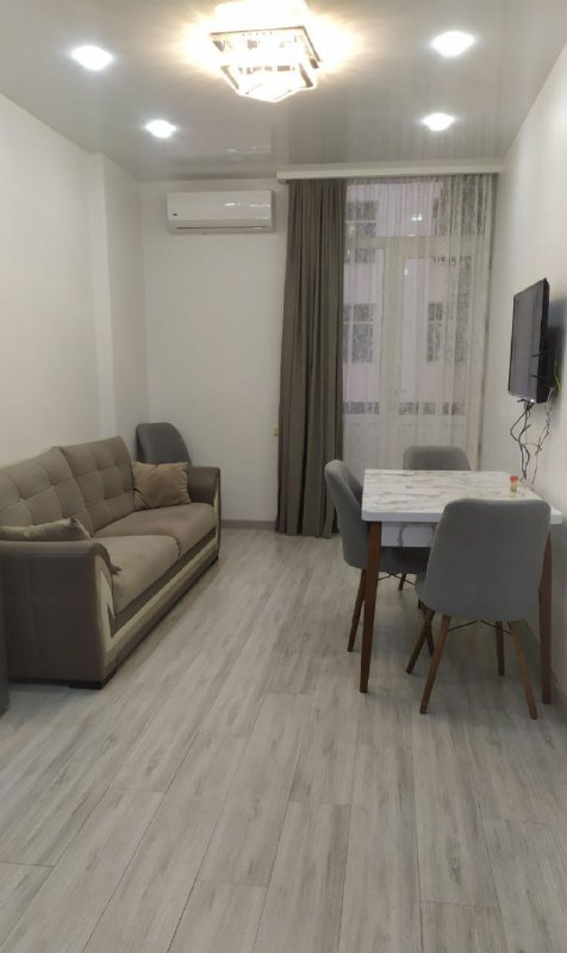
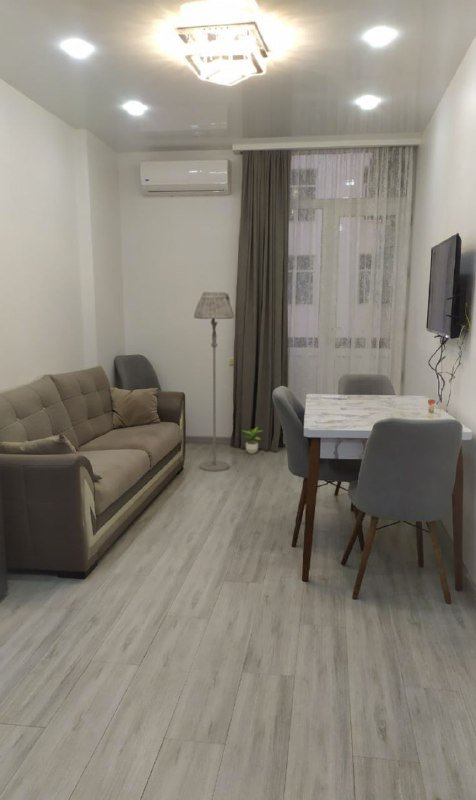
+ floor lamp (214, 382)
+ potted plant (252, 439)
